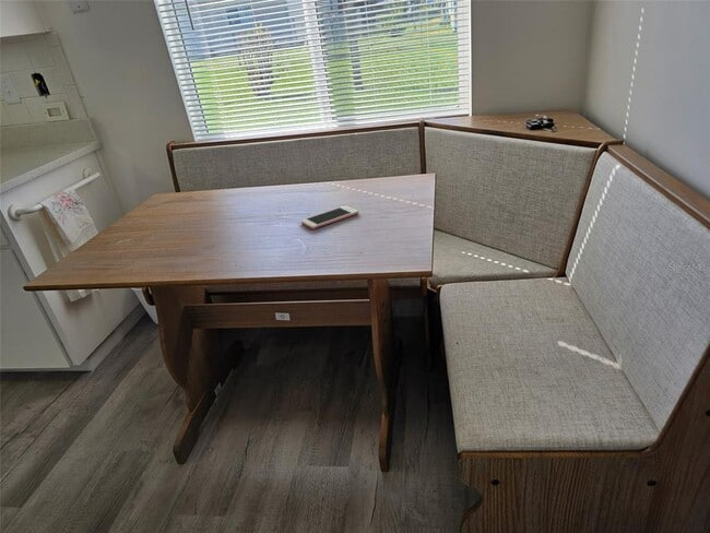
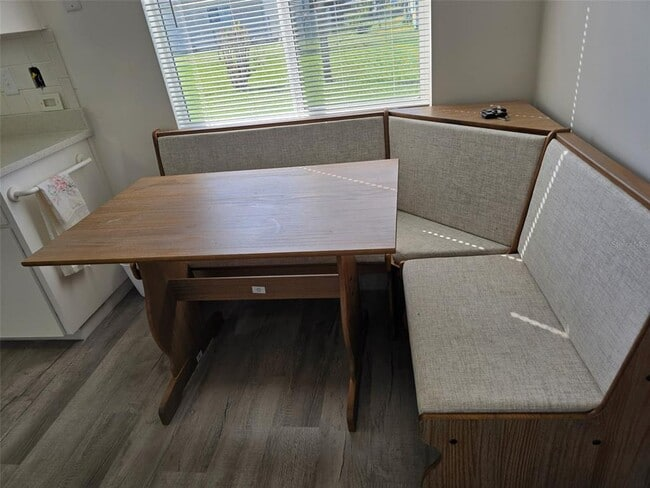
- cell phone (330, 216)
